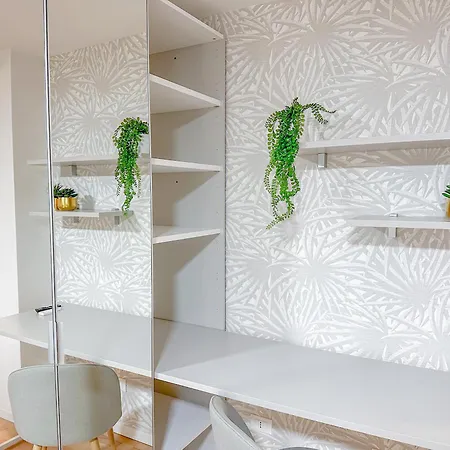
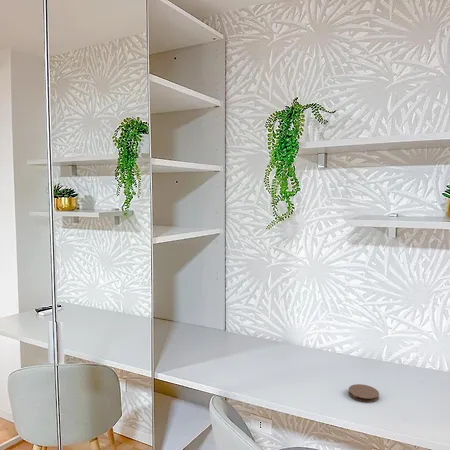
+ coaster (363, 392)
